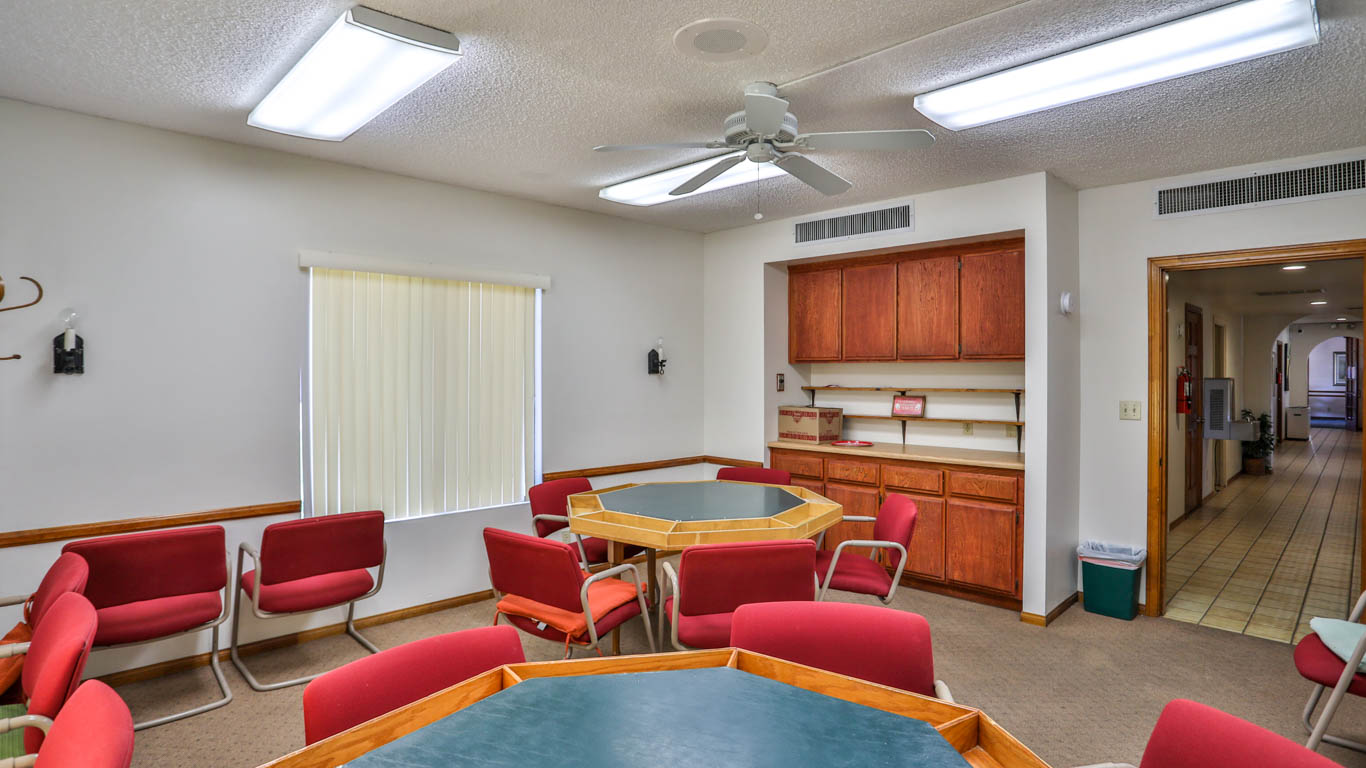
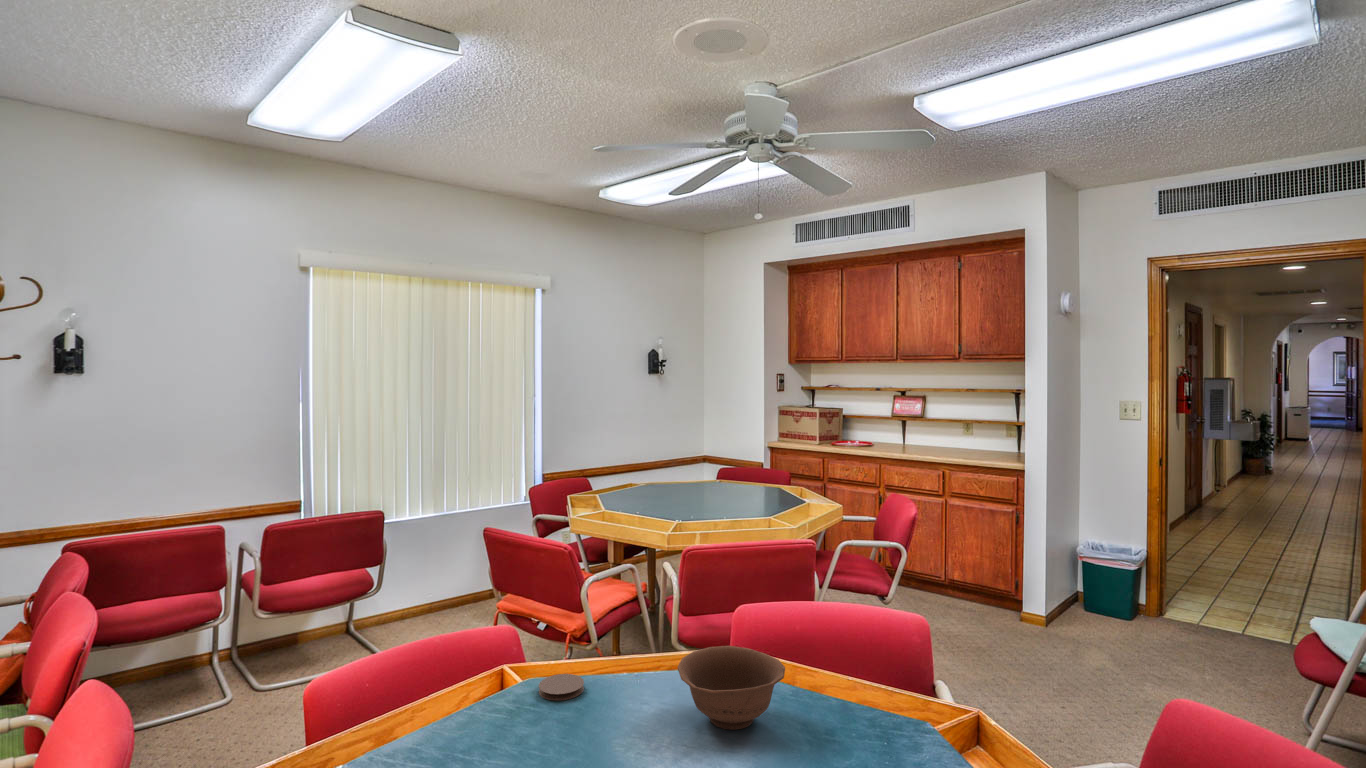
+ coaster (561, 686)
+ bowl (731, 692)
